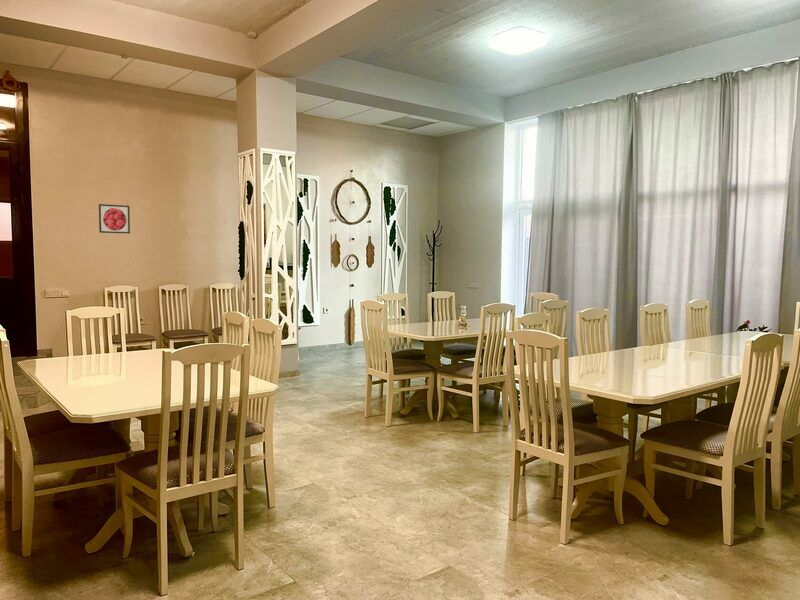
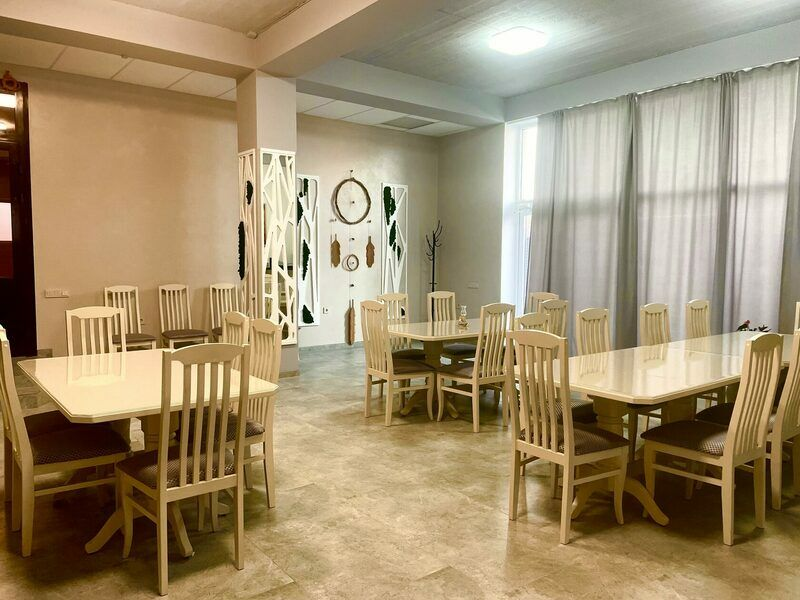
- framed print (114, 219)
